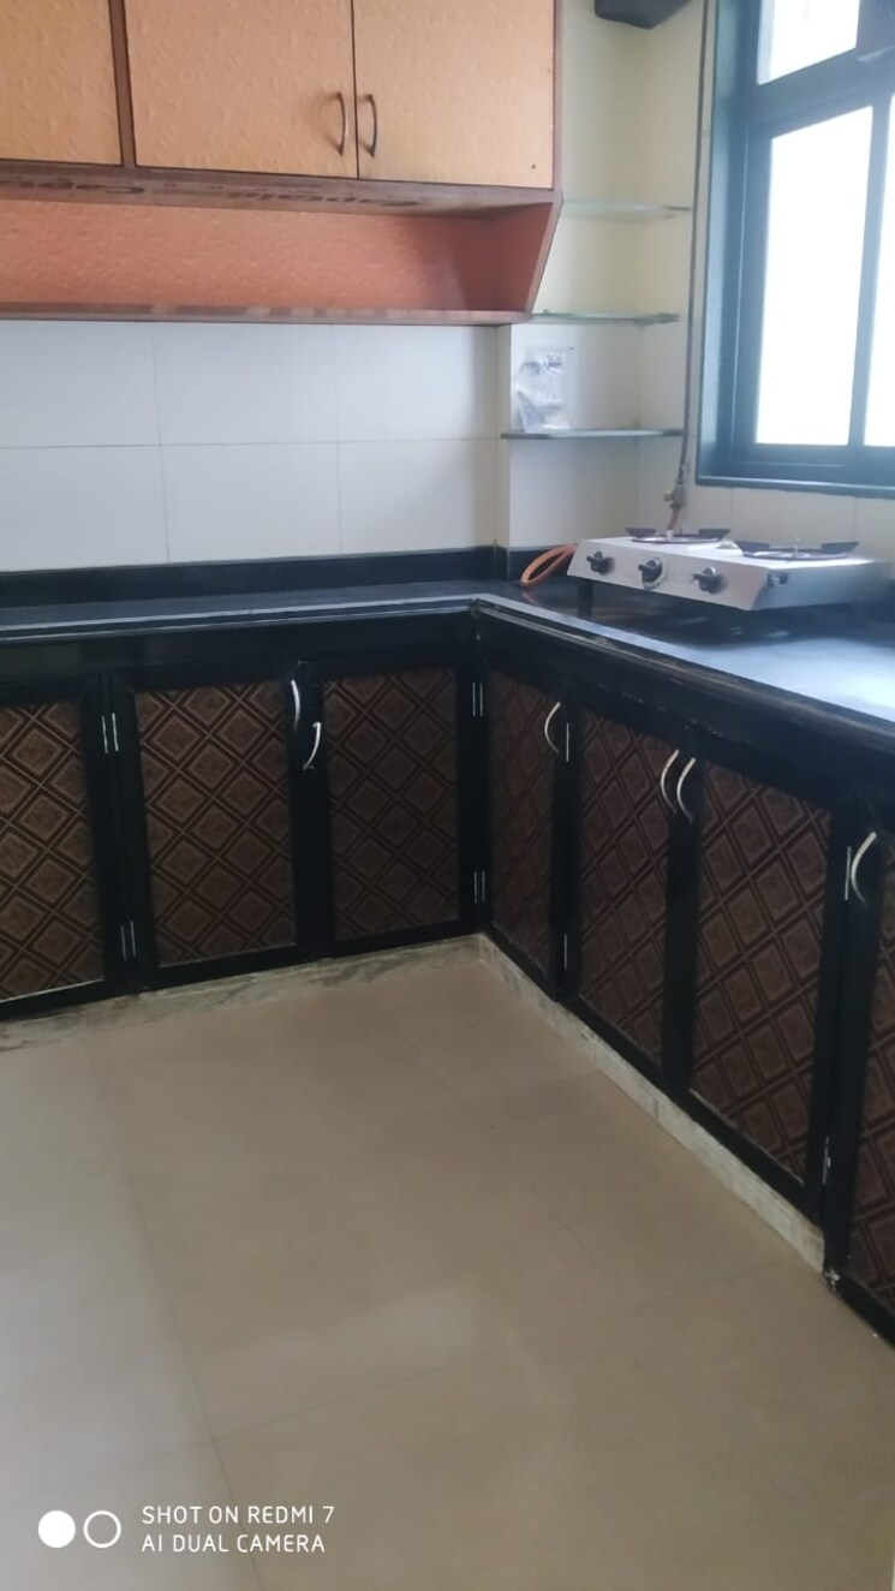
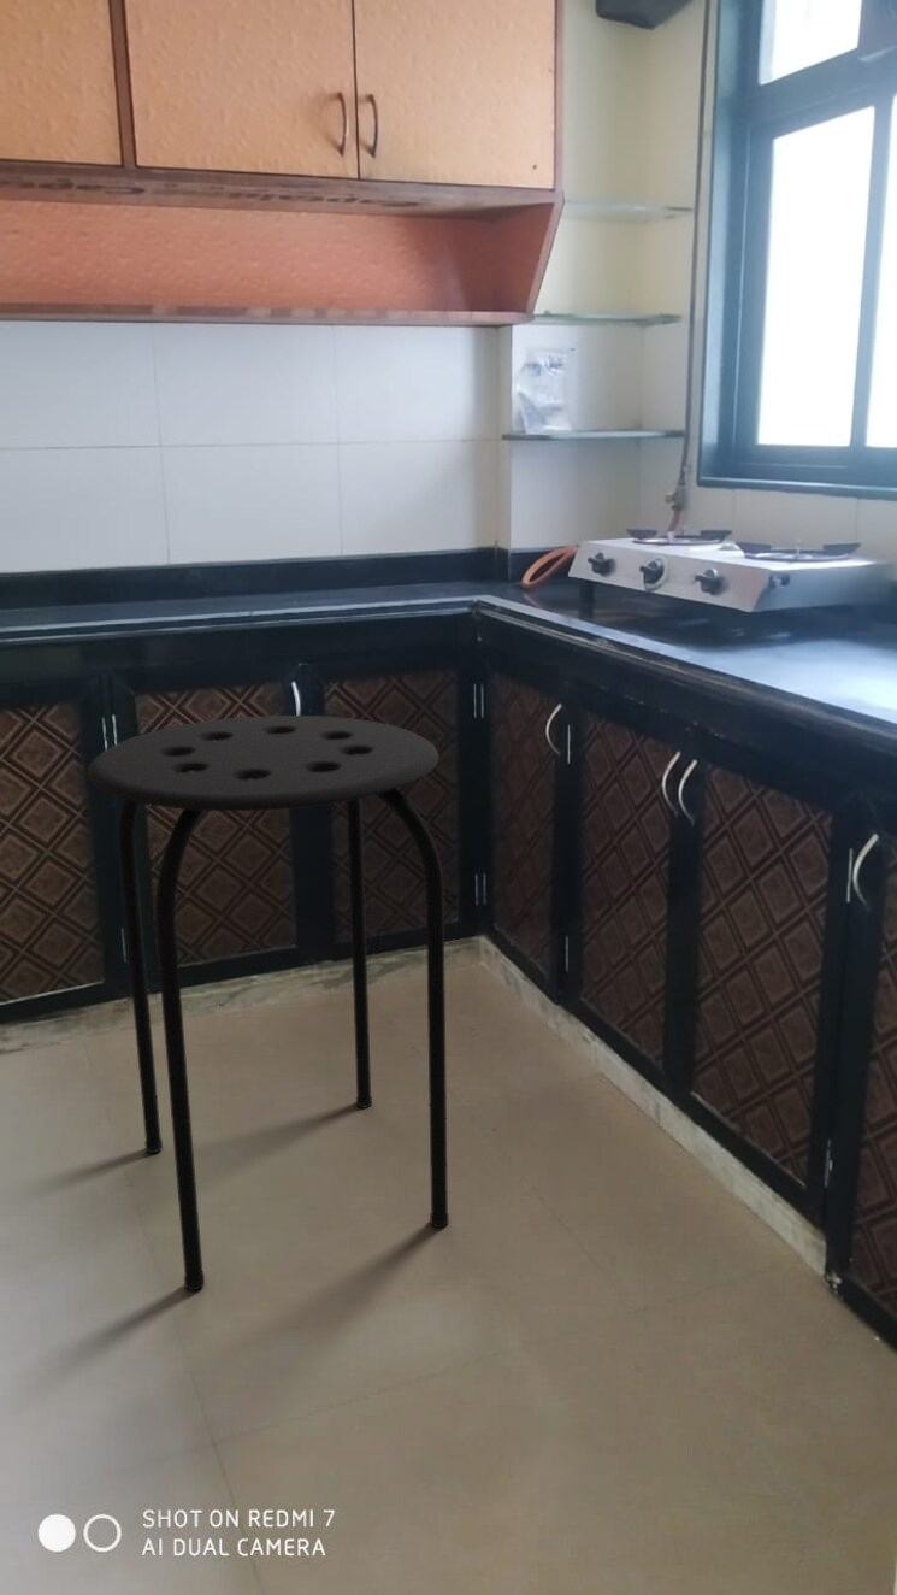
+ stool (353, 978)
